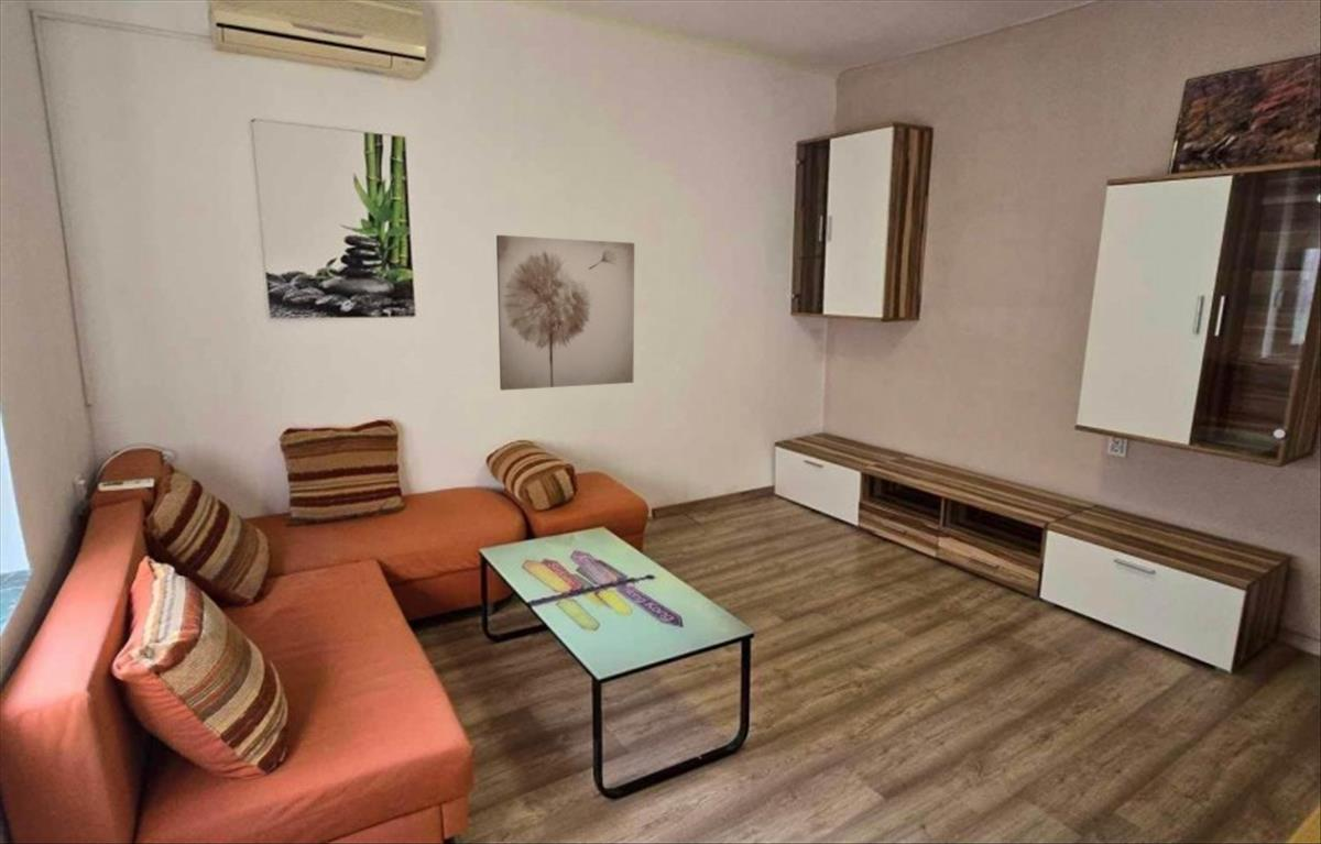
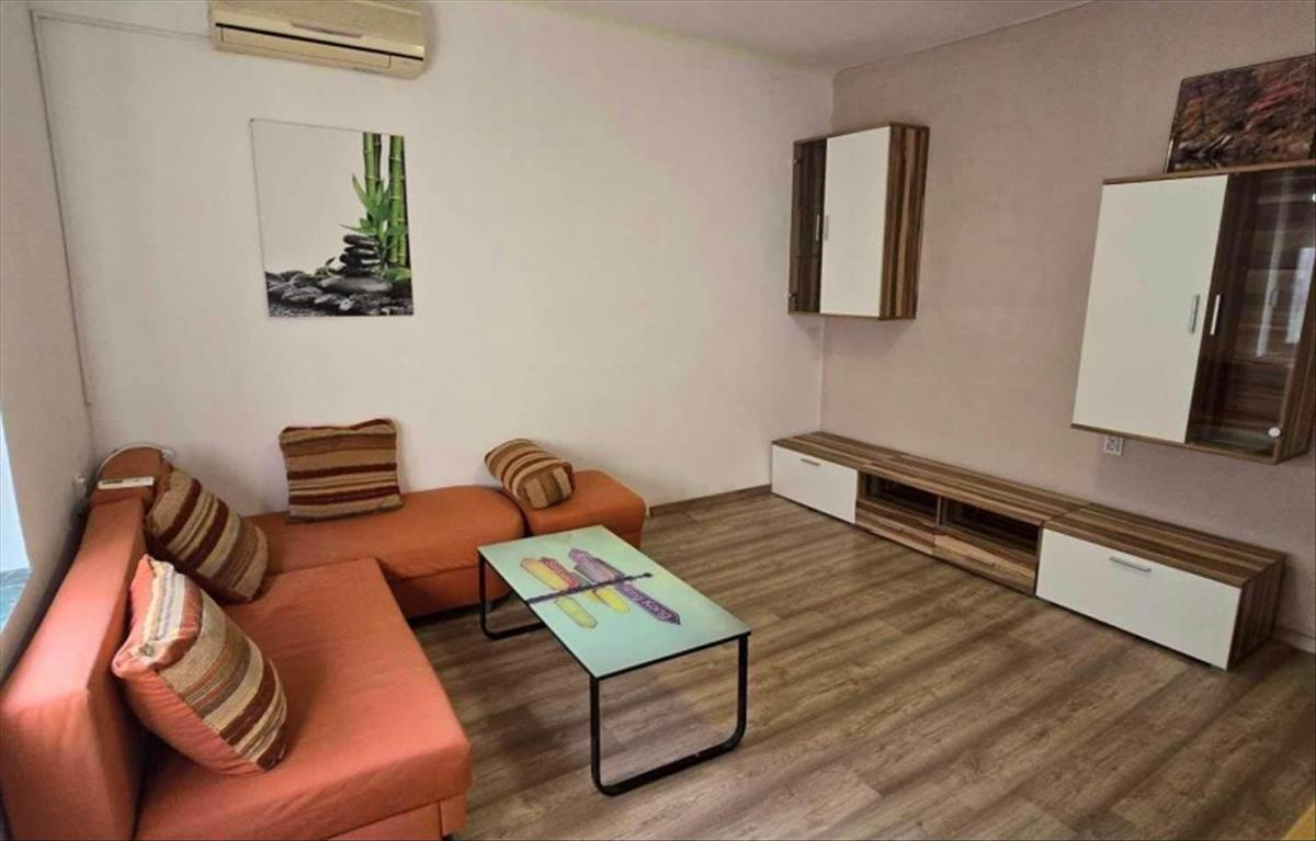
- wall art (569, 314)
